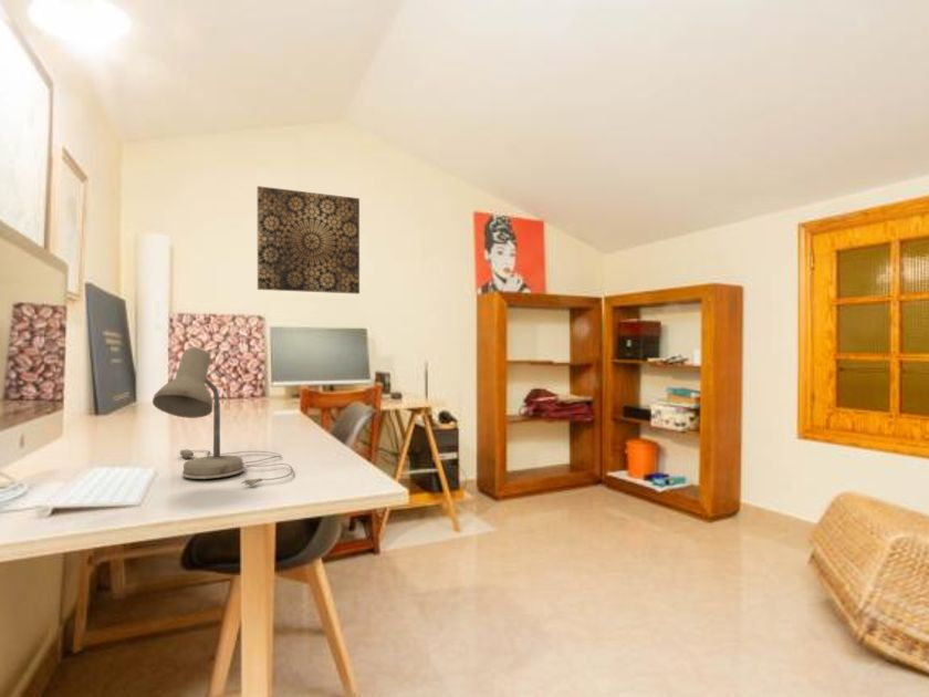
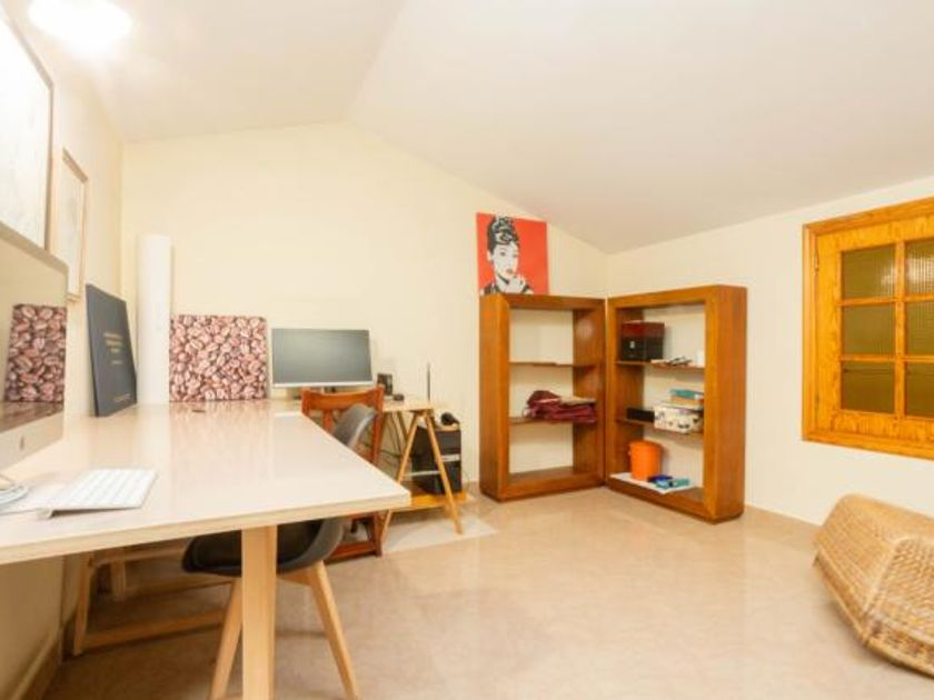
- desk lamp (215, 407)
- wall art (310, 242)
